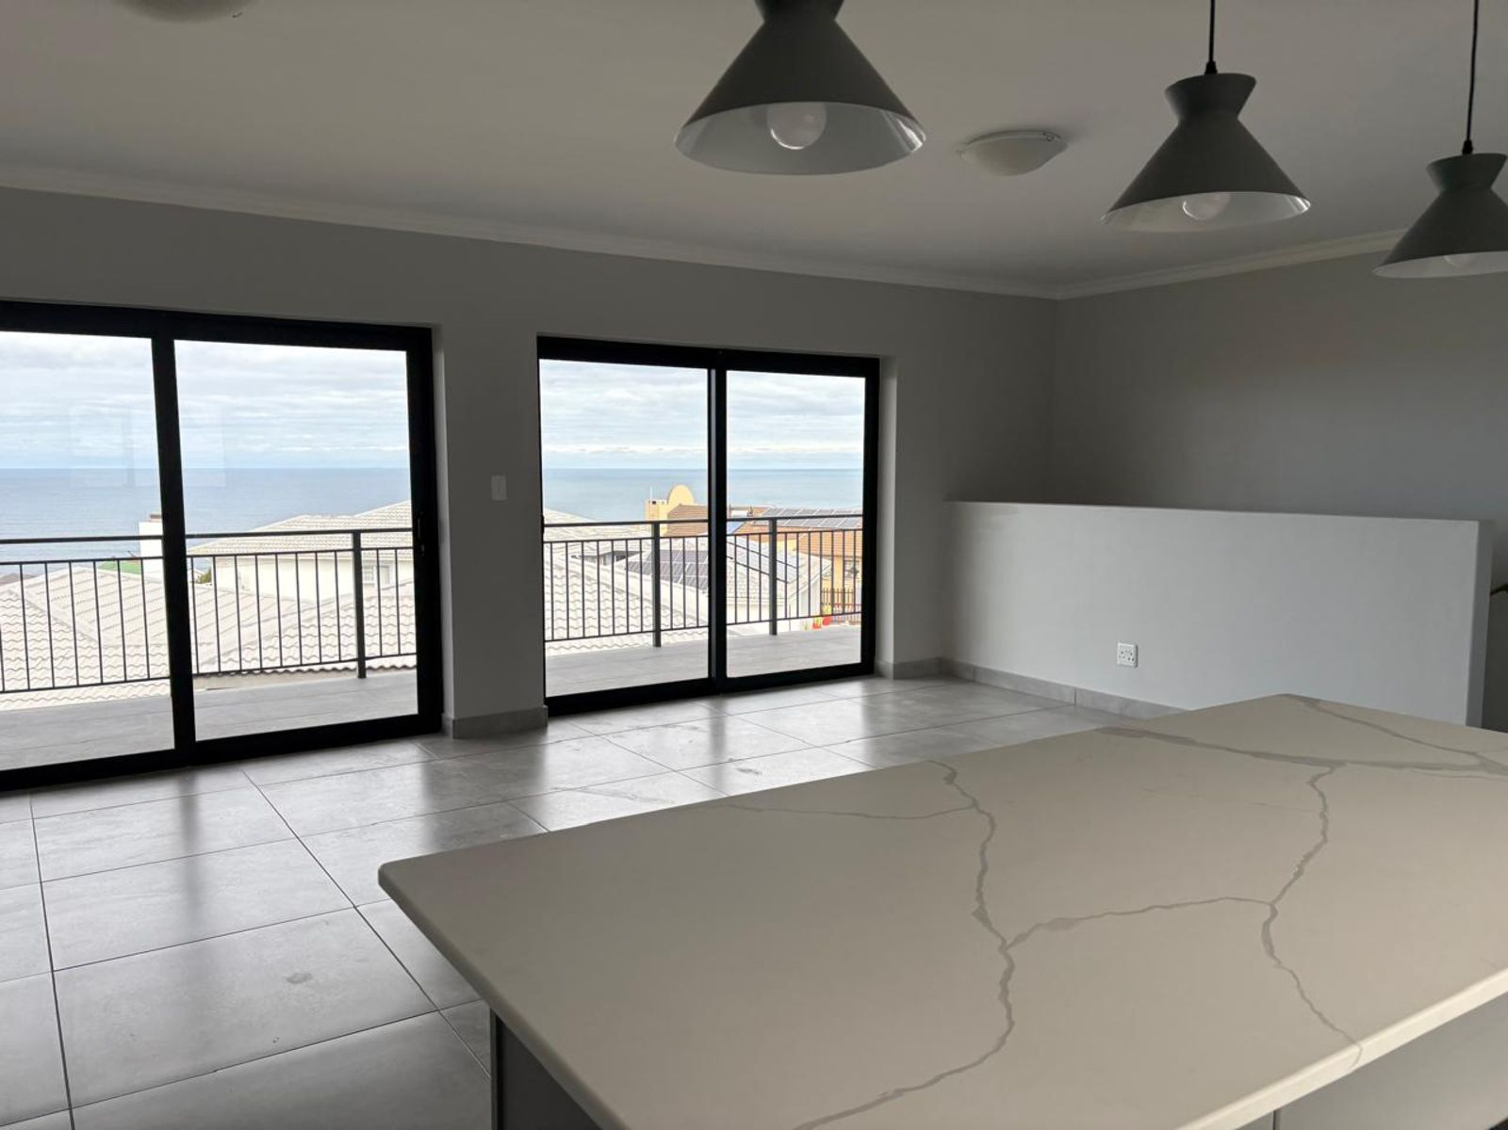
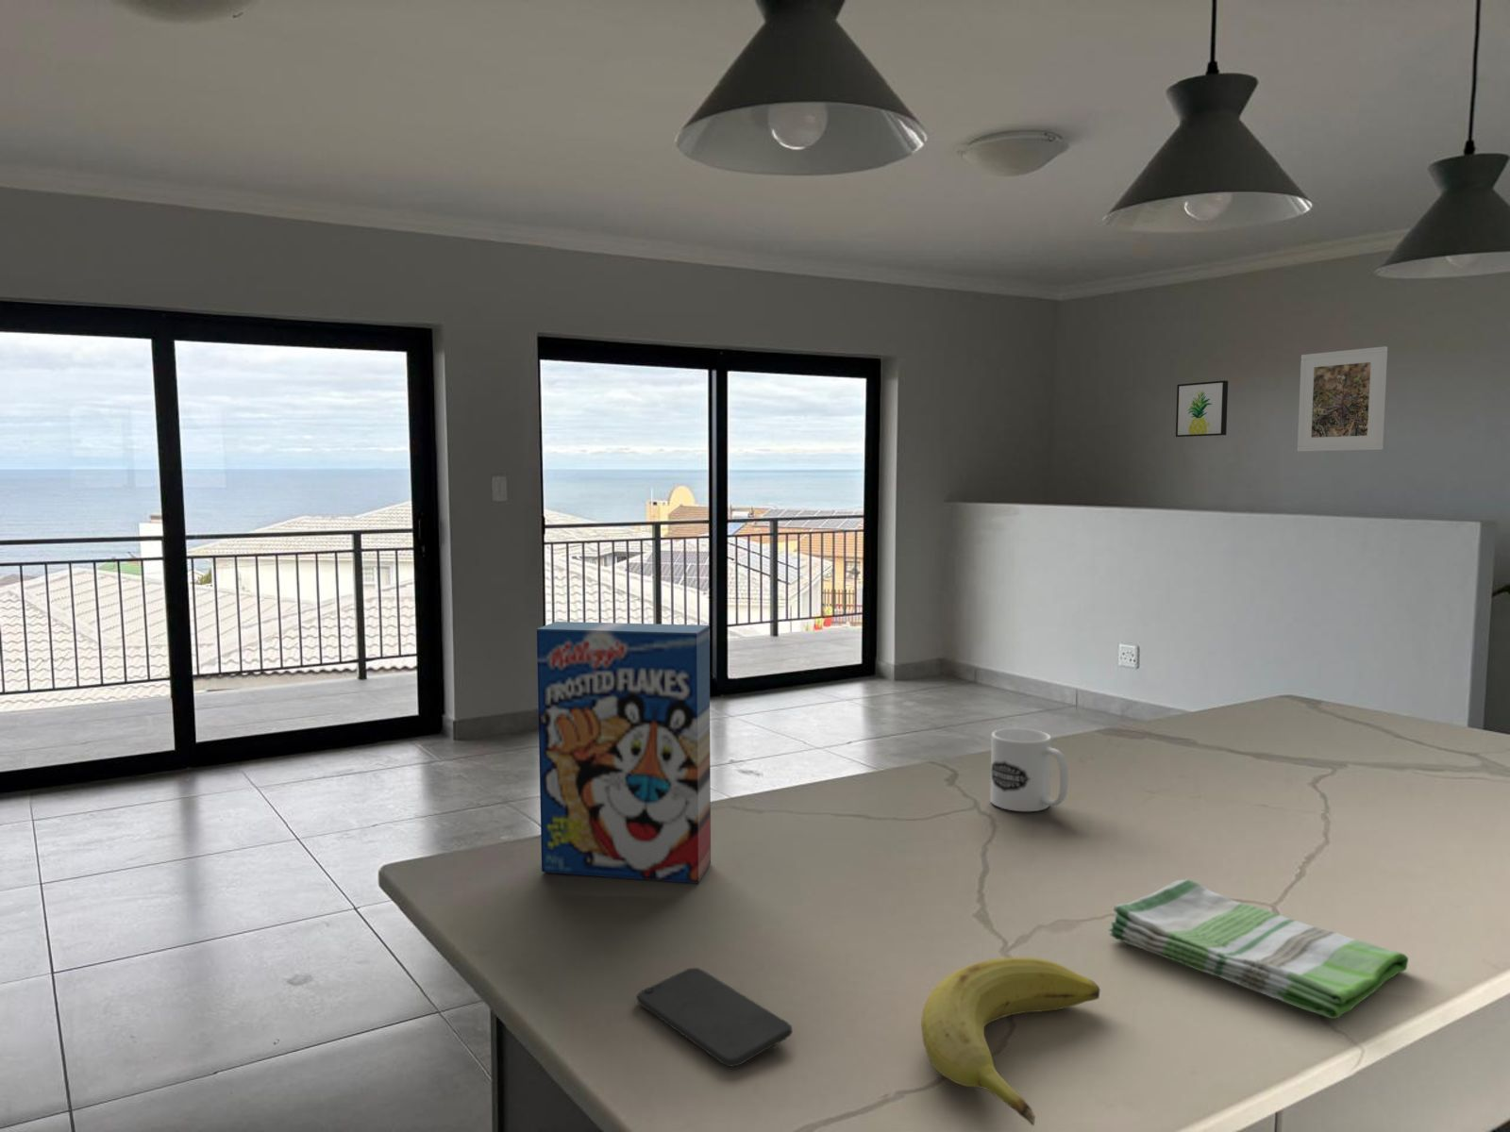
+ wall art (1201, 409)
+ mug (1031, 771)
+ dish towel (1252, 937)
+ cereal box (624, 748)
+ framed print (1340, 400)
+ smartphone (711, 1012)
+ fruit (1037, 1011)
